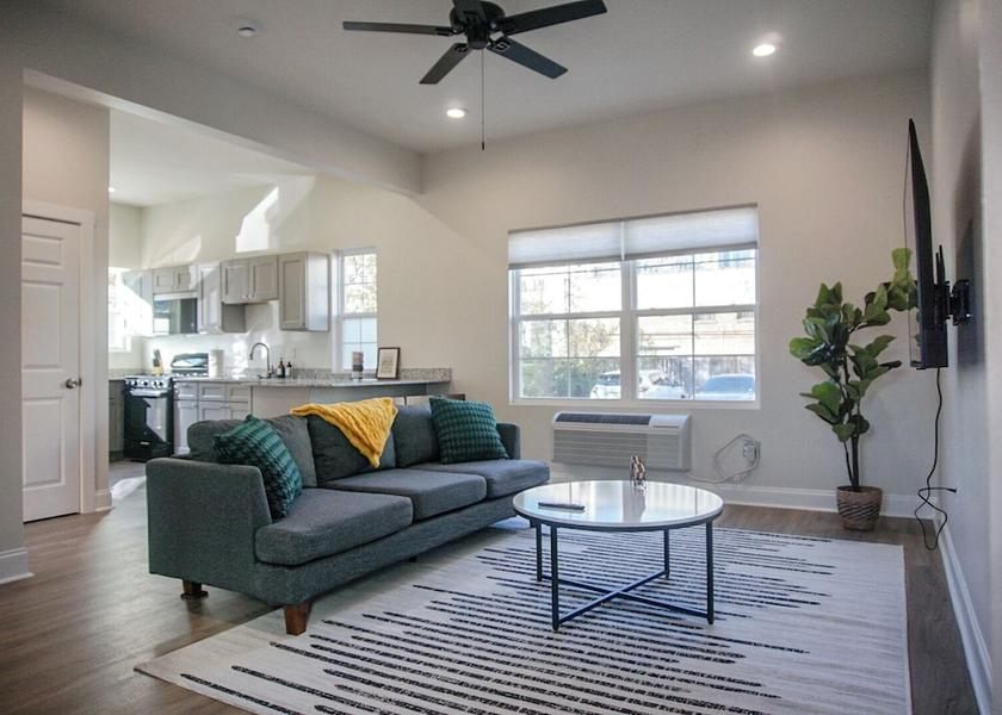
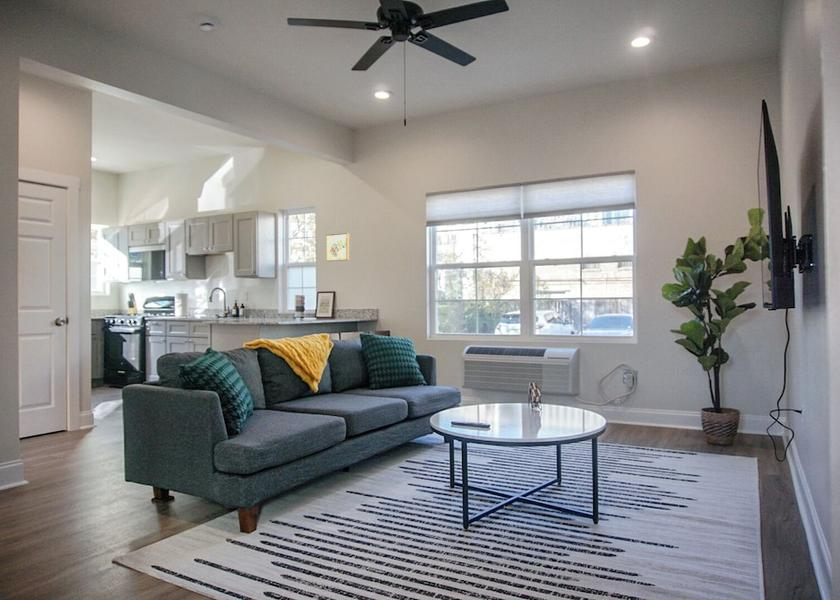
+ wall art (337, 247)
